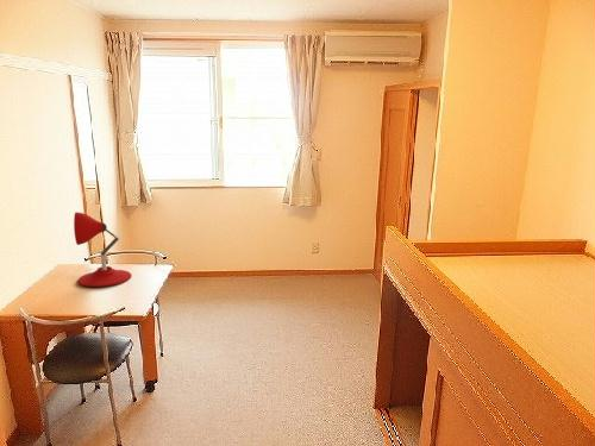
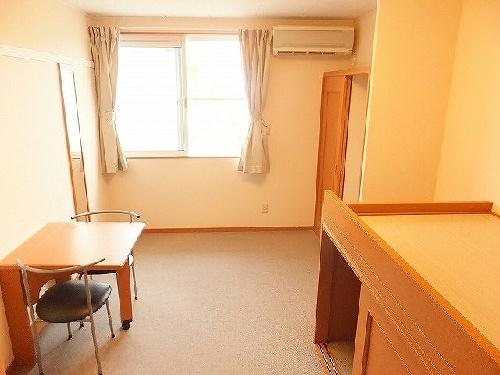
- desk lamp (106, 247)
